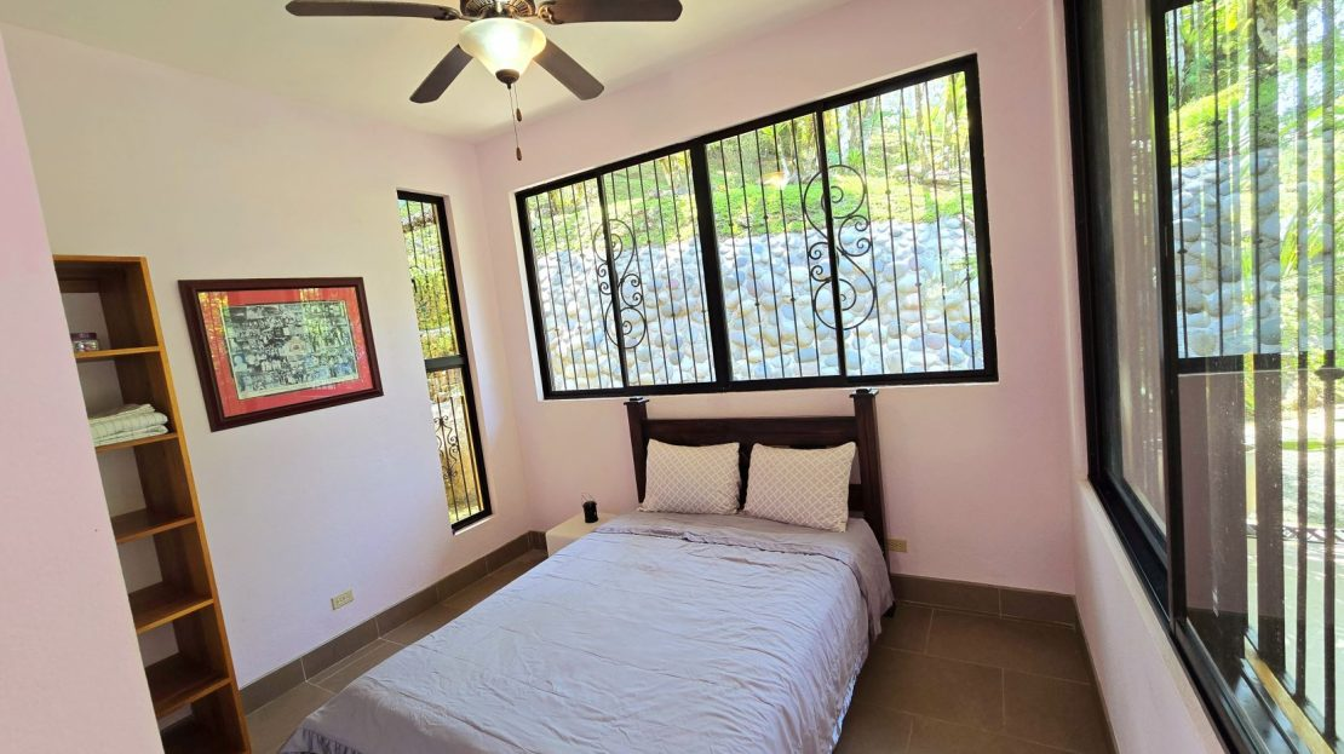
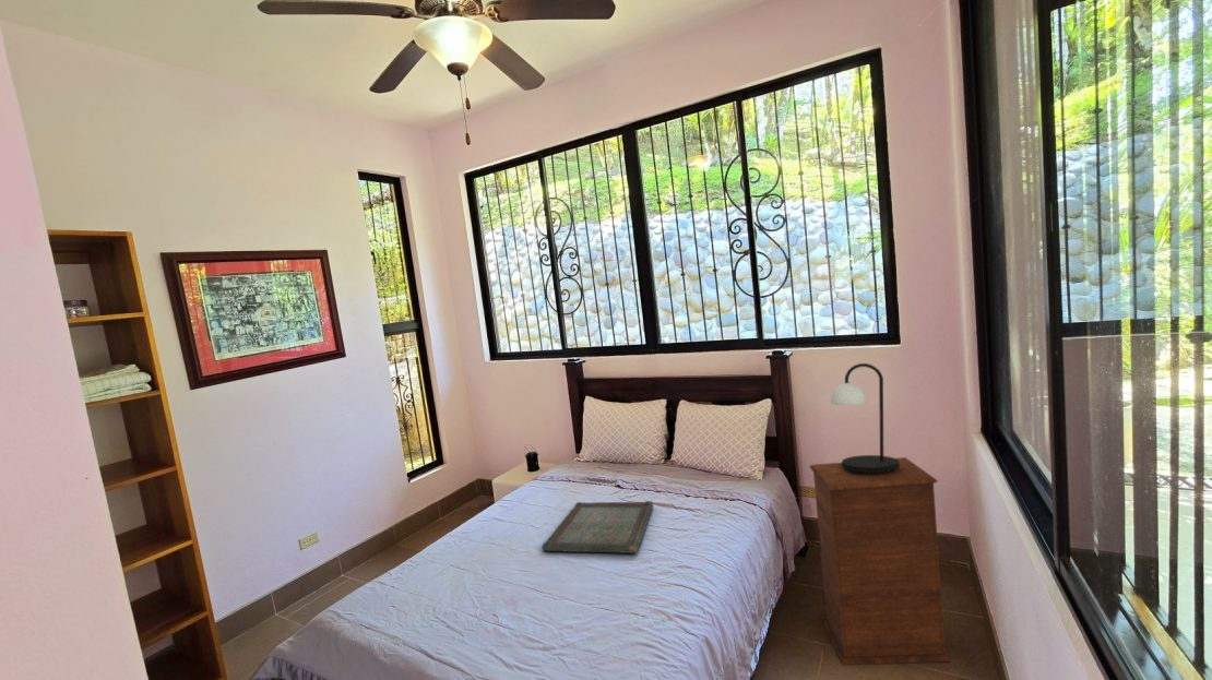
+ chest of drawers (871, 551)
+ serving tray (603, 524)
+ table lamp (880, 418)
